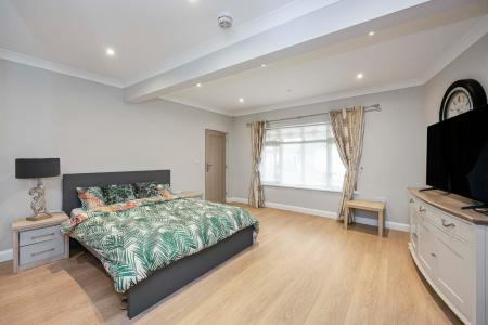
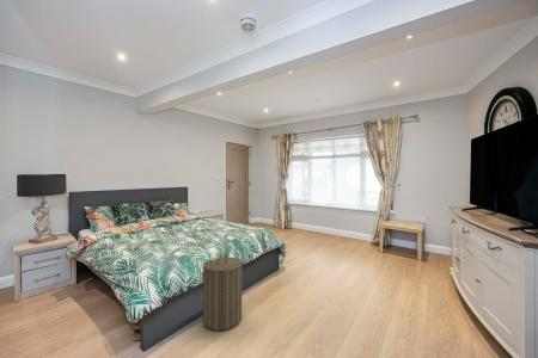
+ laundry hamper (222, 286)
